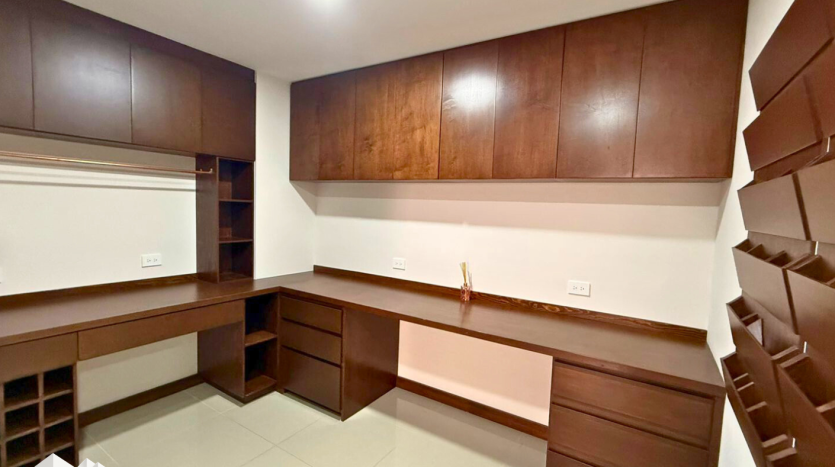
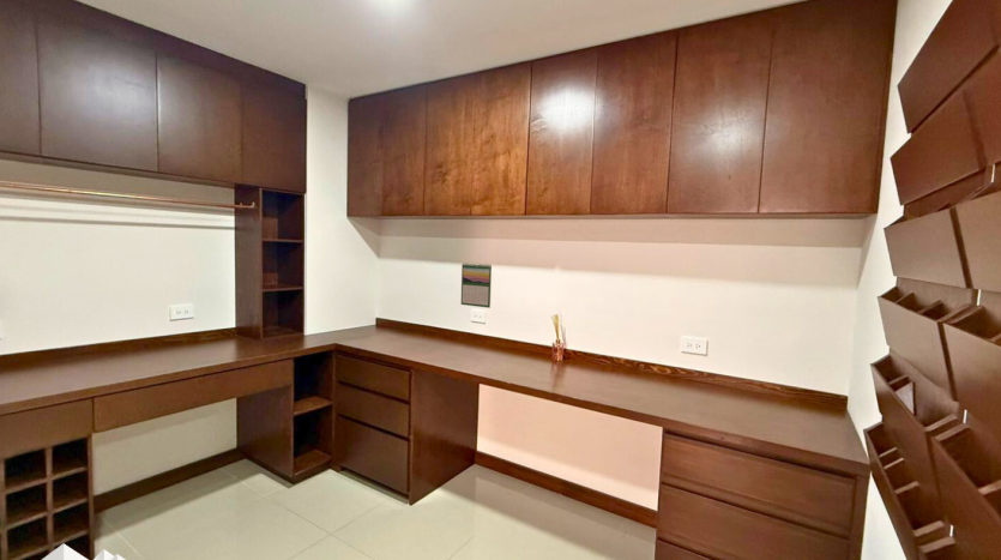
+ calendar (476, 284)
